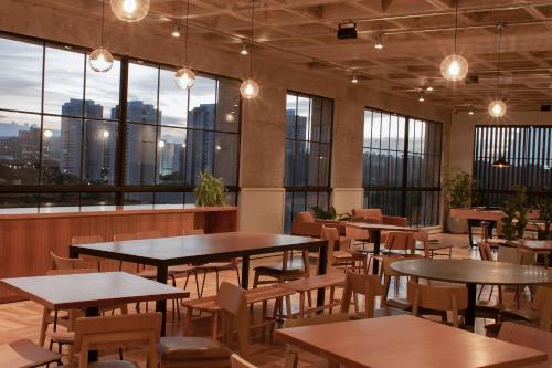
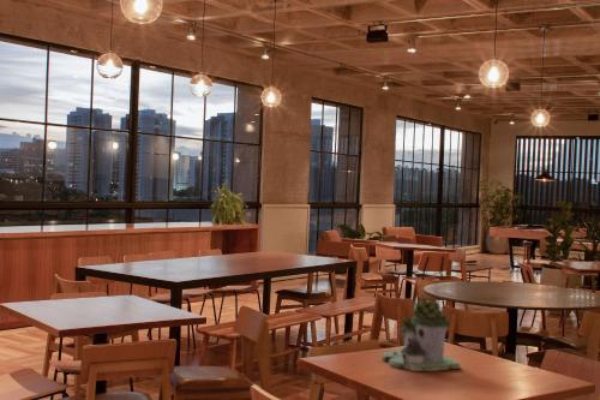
+ succulent planter (418, 329)
